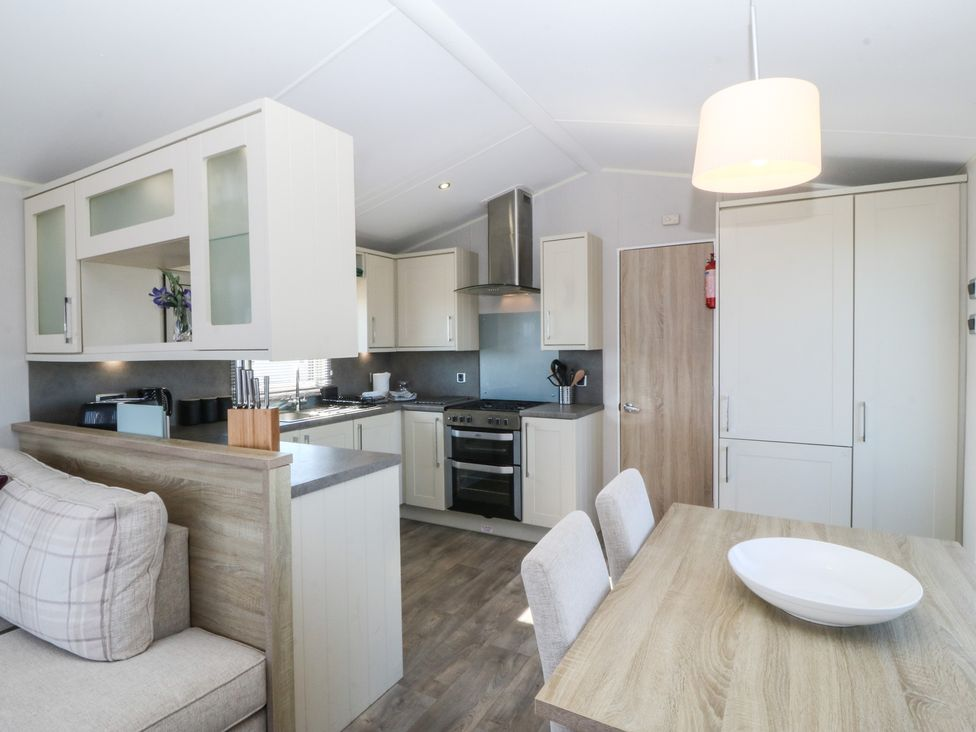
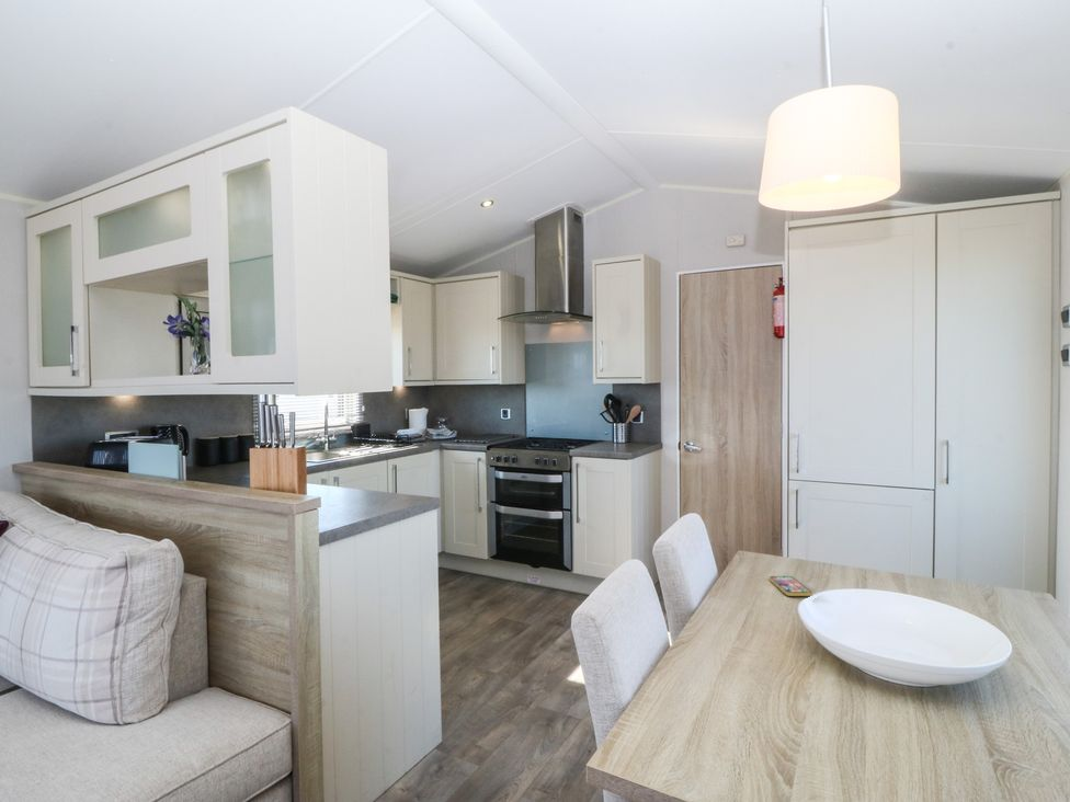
+ smartphone (789, 585)
